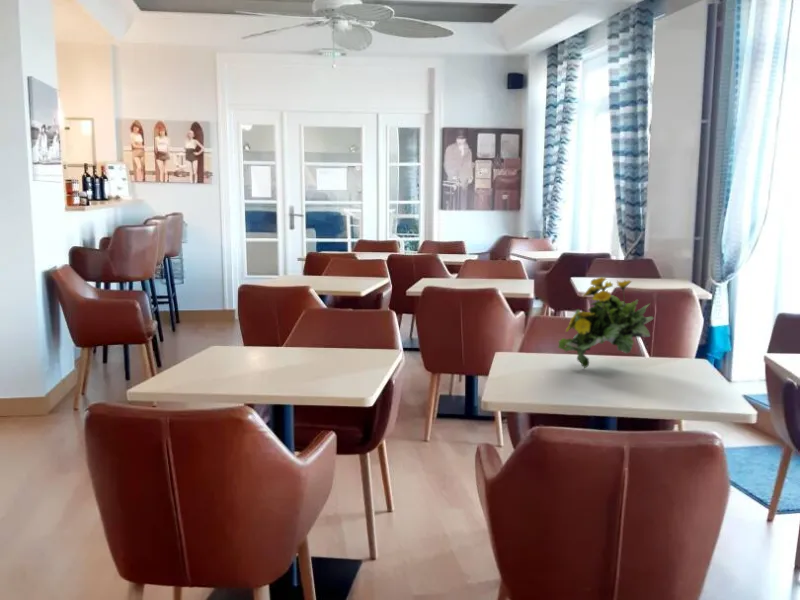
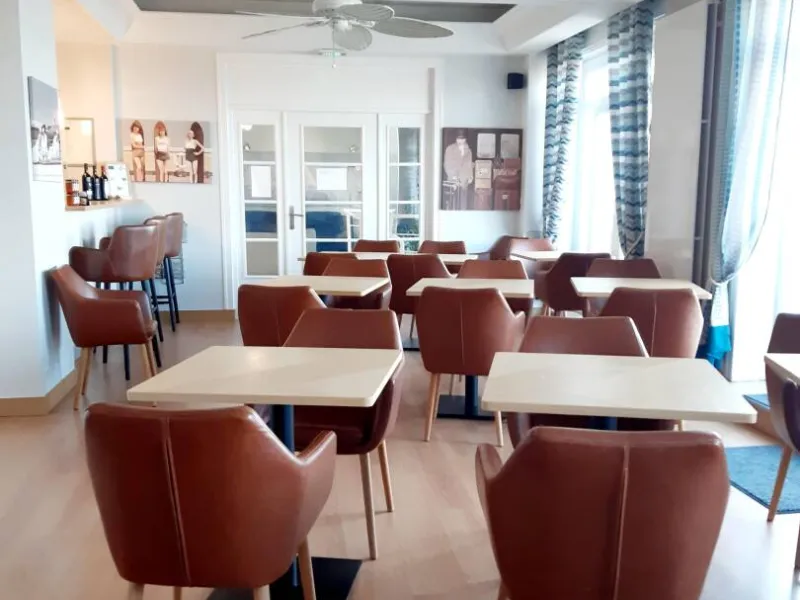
- flowering plant (610, 322)
